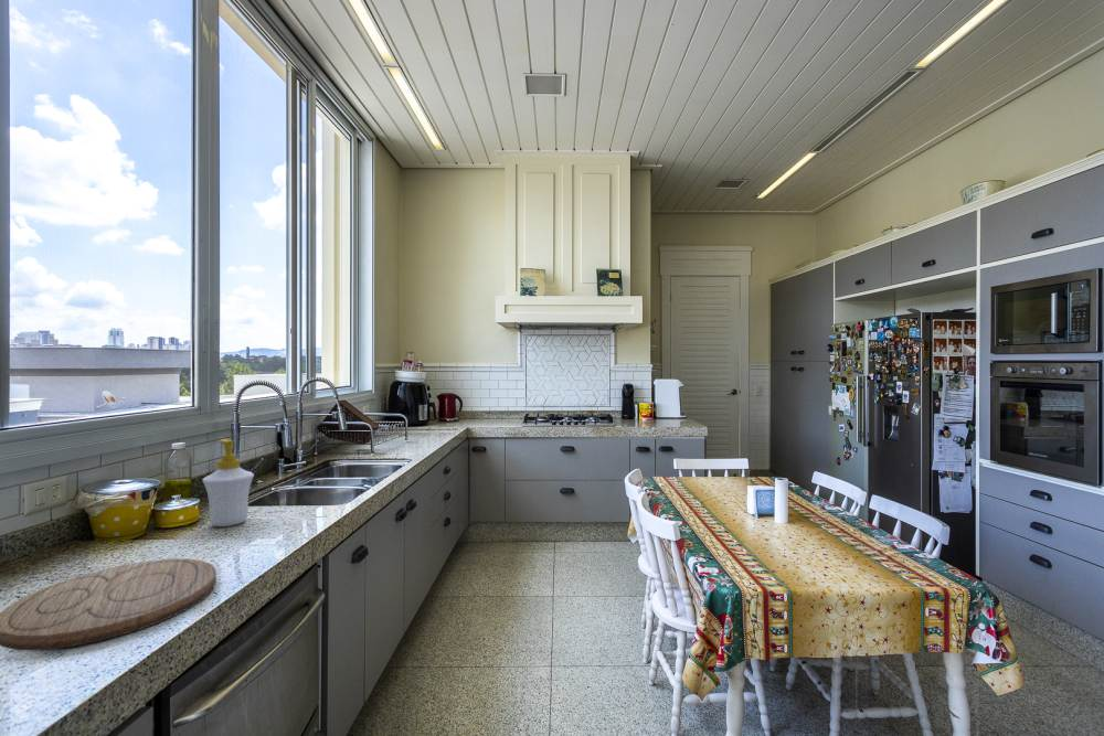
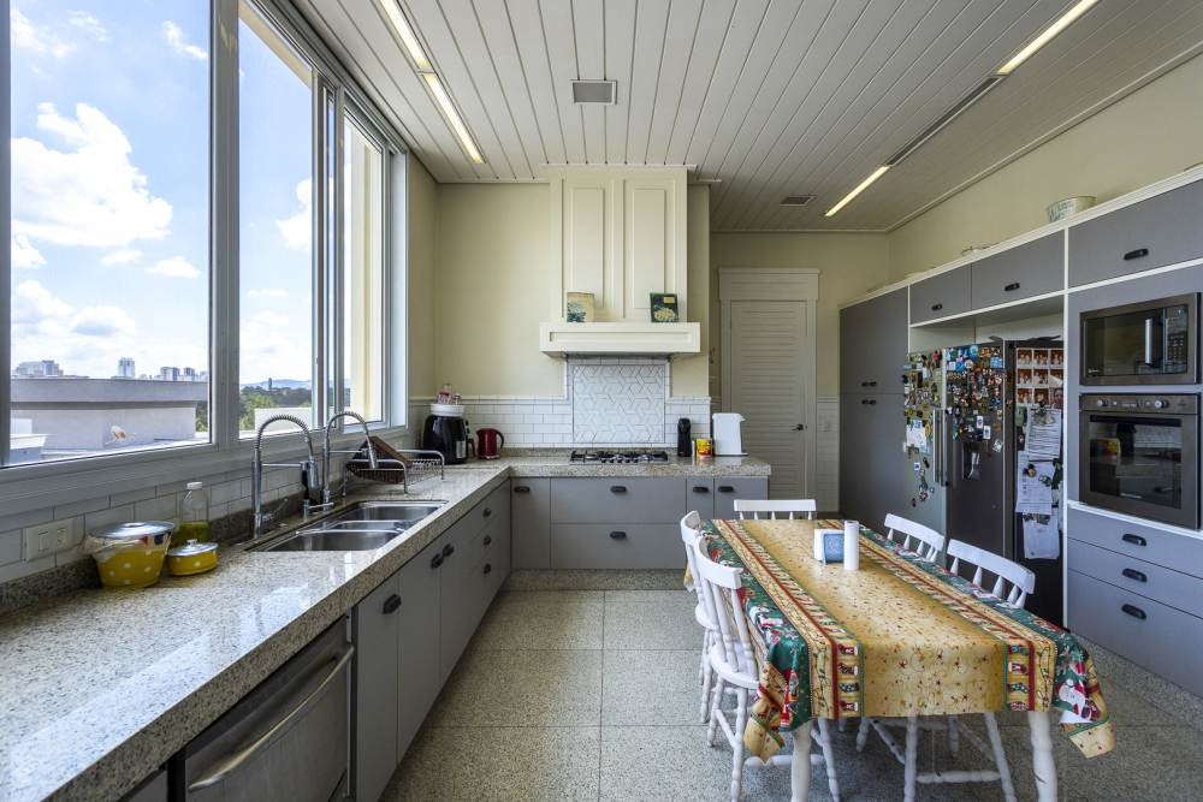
- cutting board (117, 596)
- soap bottle (229, 481)
